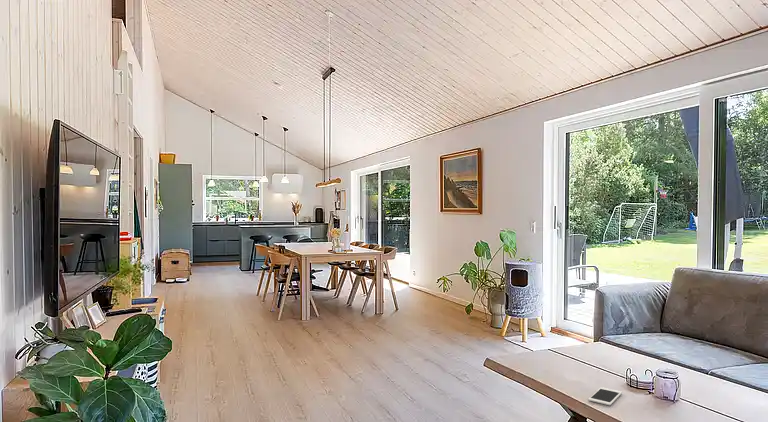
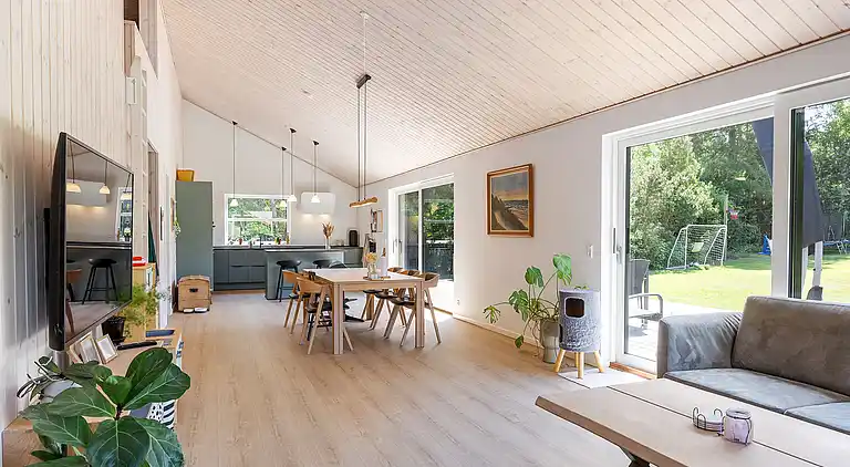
- cell phone (605, 395)
